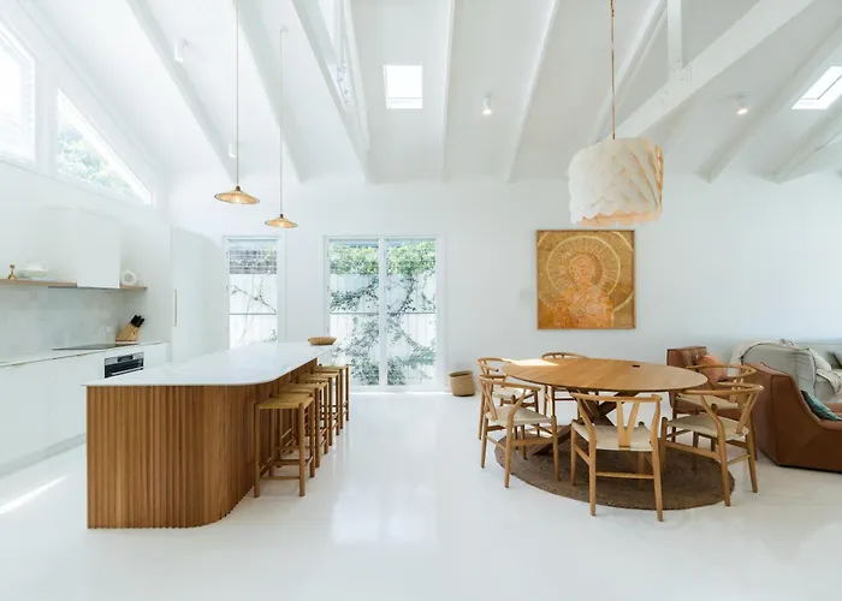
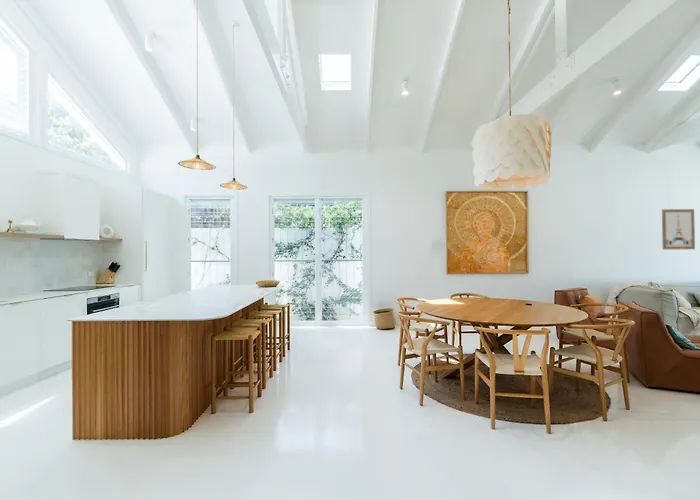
+ wall art (678, 229)
